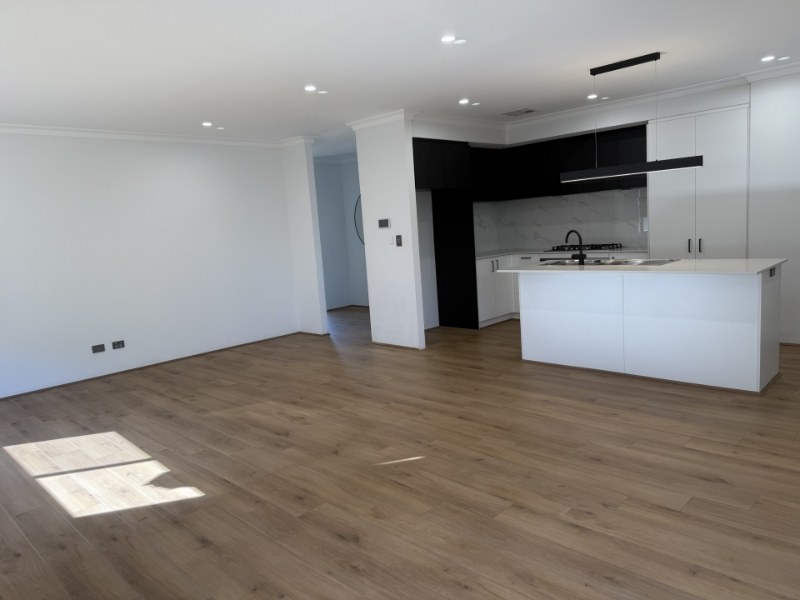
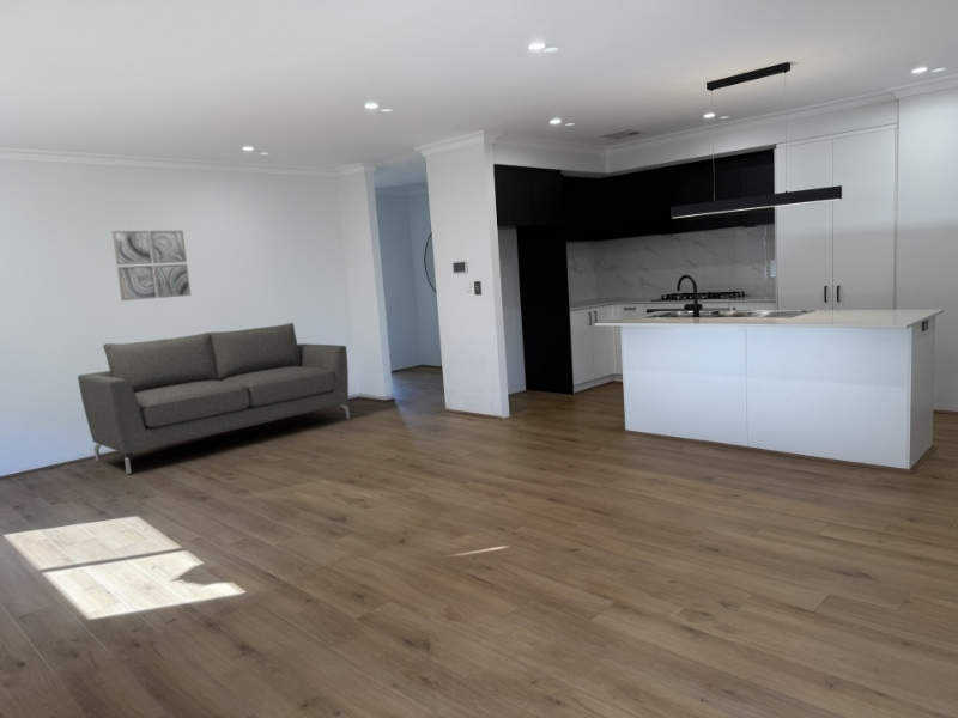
+ wall art (152, 266)
+ sofa (225, 385)
